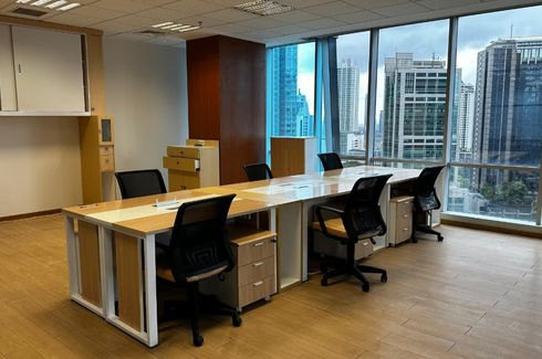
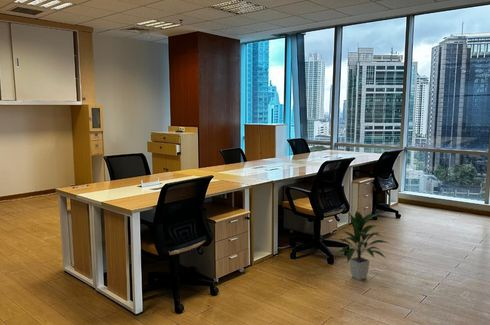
+ indoor plant (359, 243)
